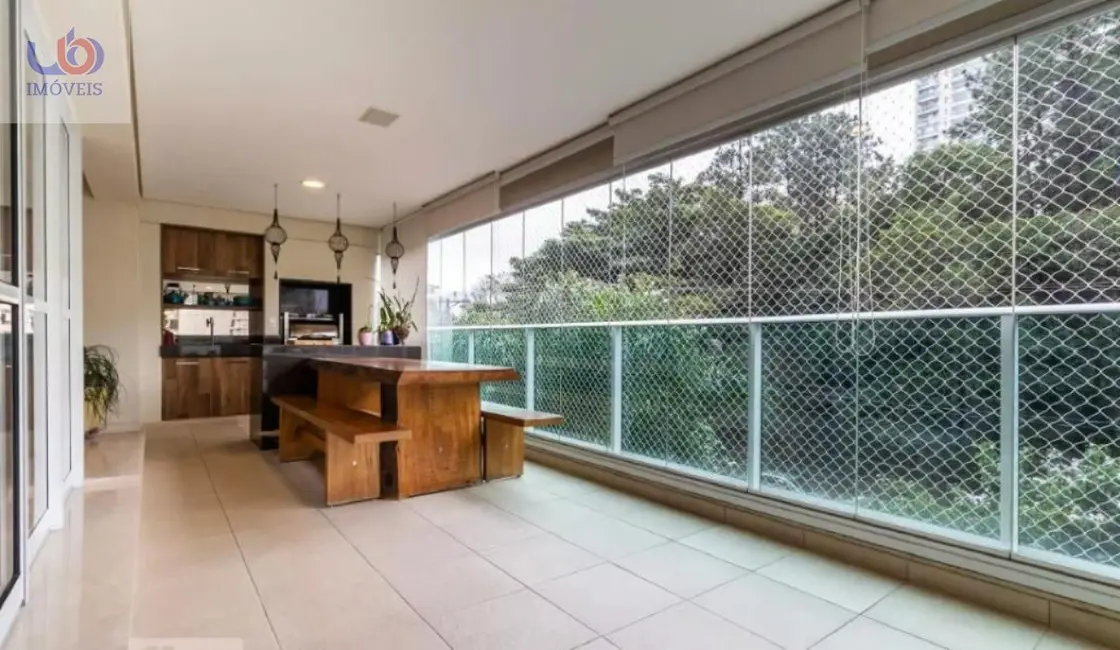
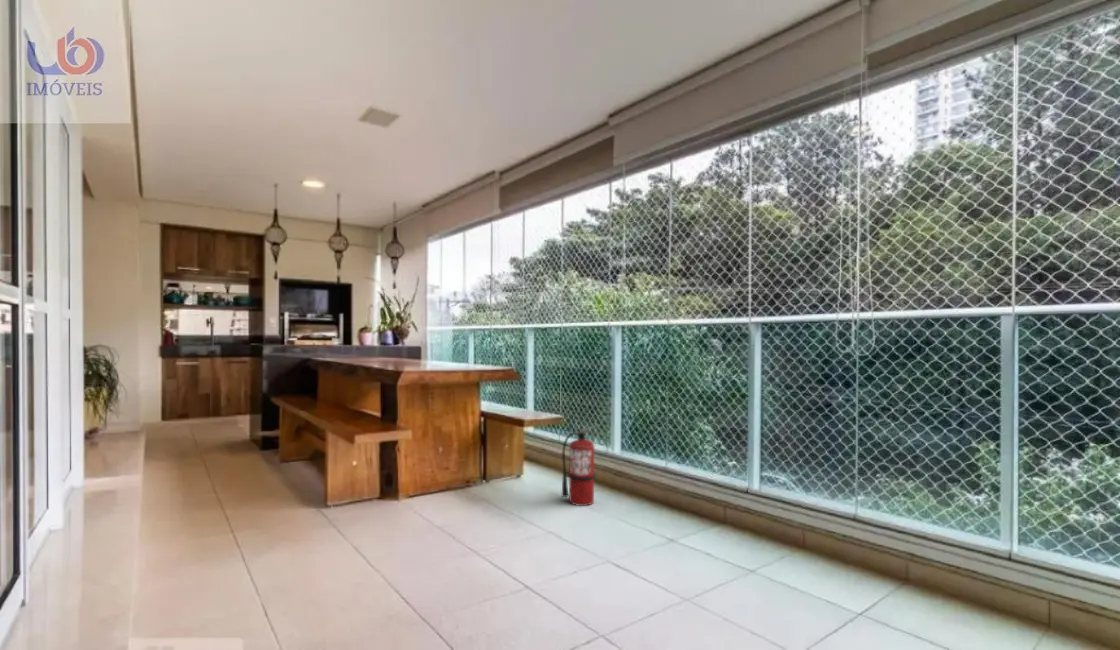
+ fire extinguisher (580, 462)
